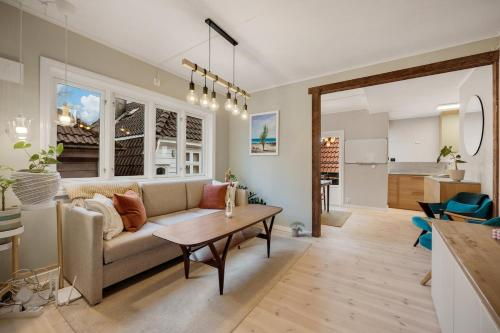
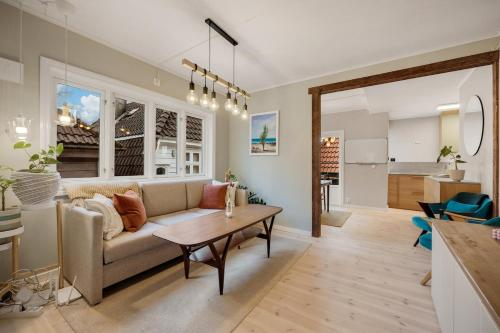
- potted plant (297, 228)
